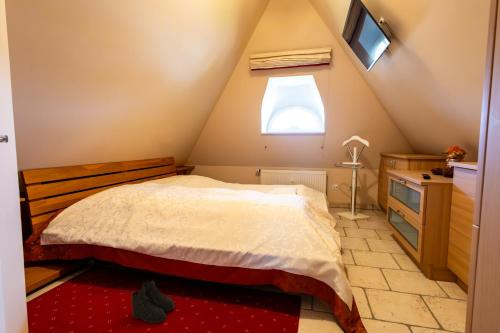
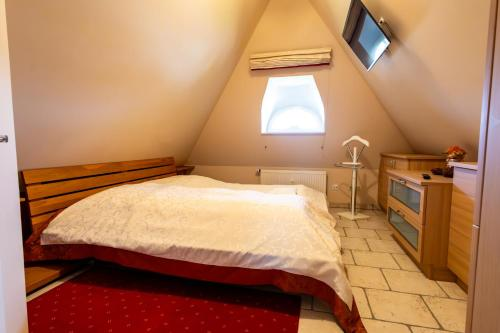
- boots (153, 298)
